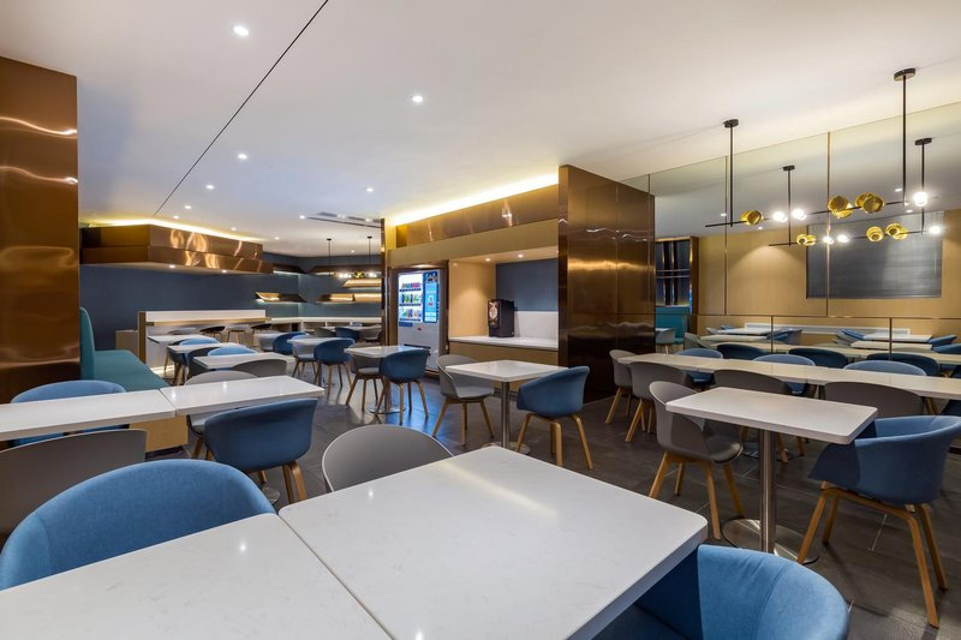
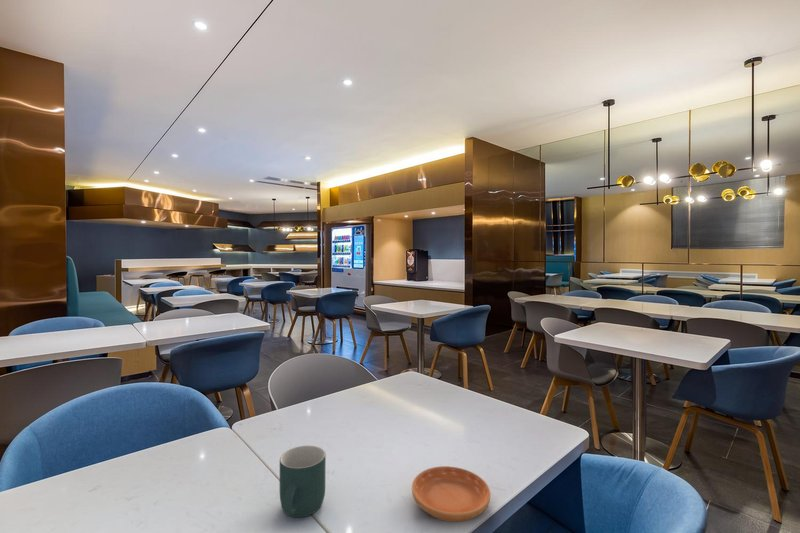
+ mug (303, 485)
+ saucer (450, 494)
